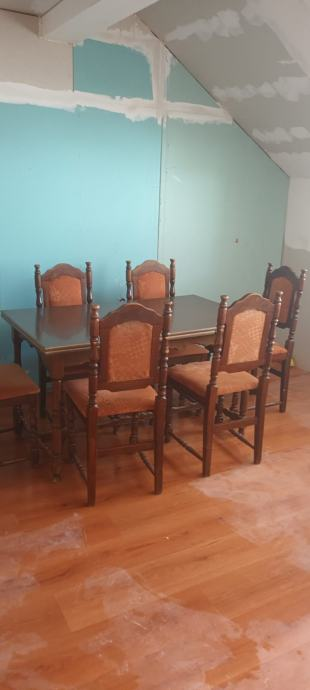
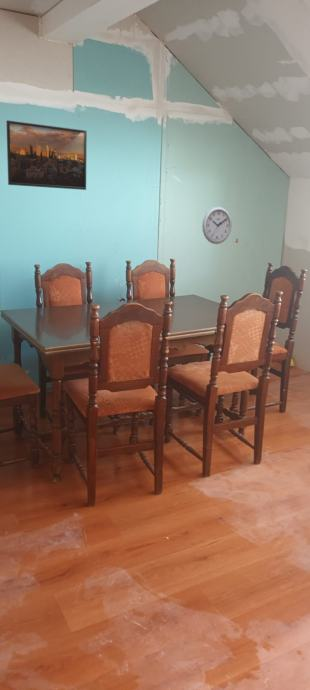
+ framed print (48, 157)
+ wall clock (217, 225)
